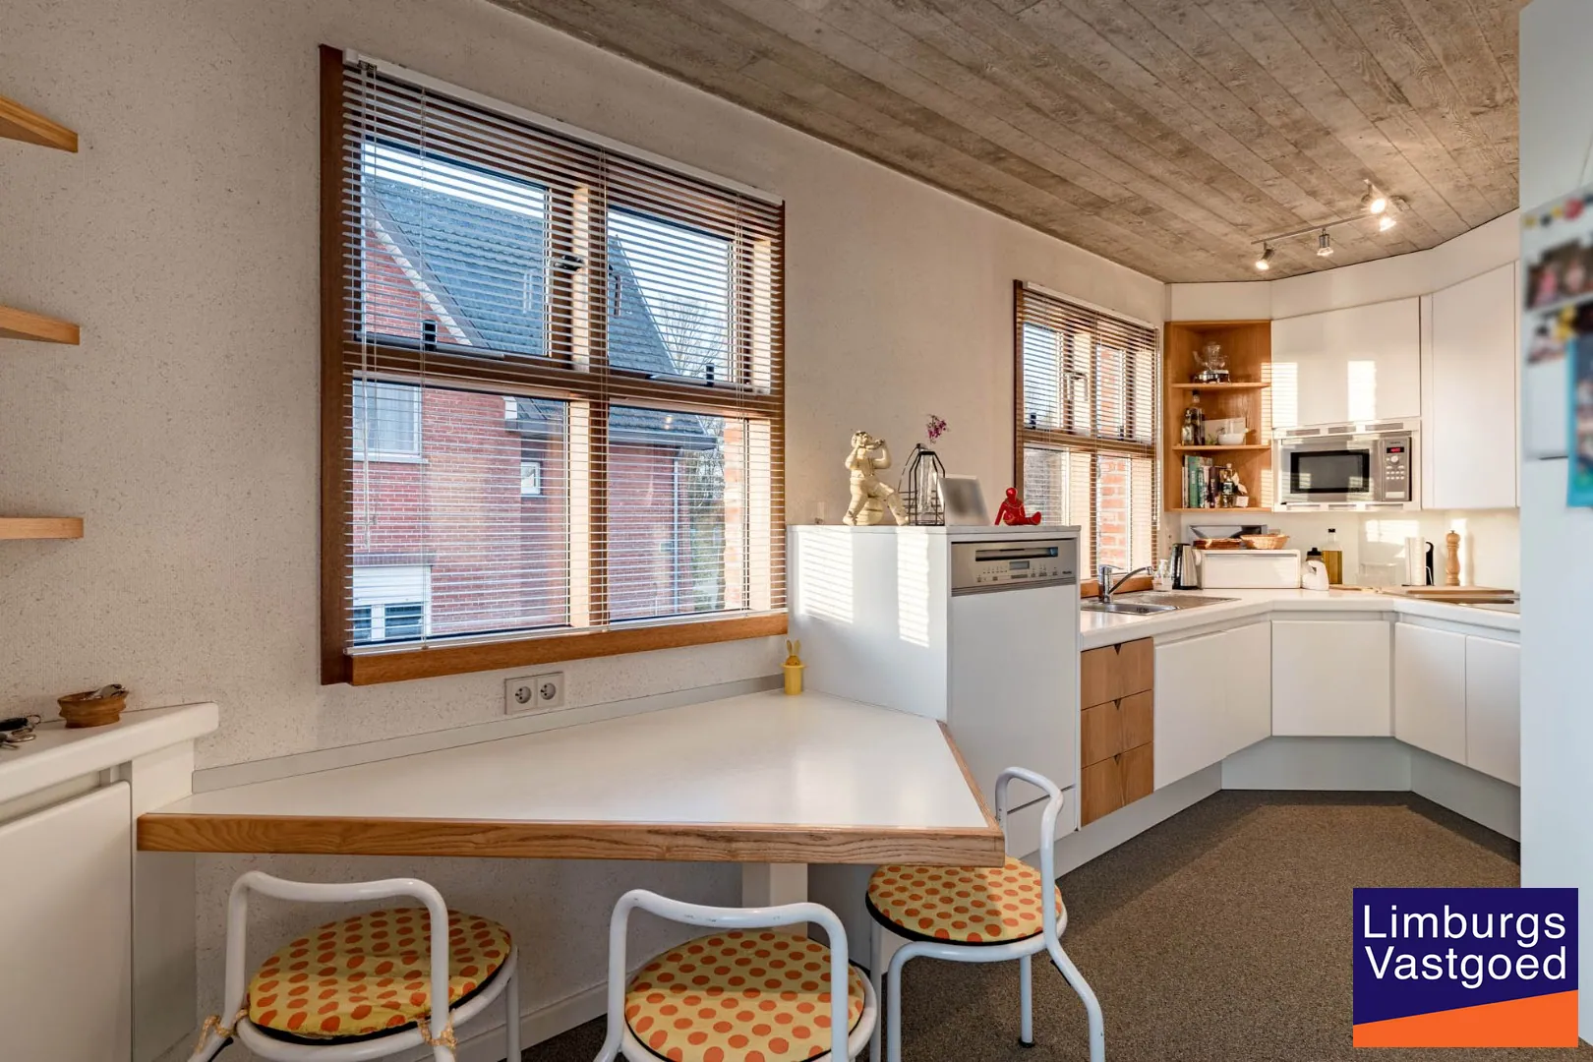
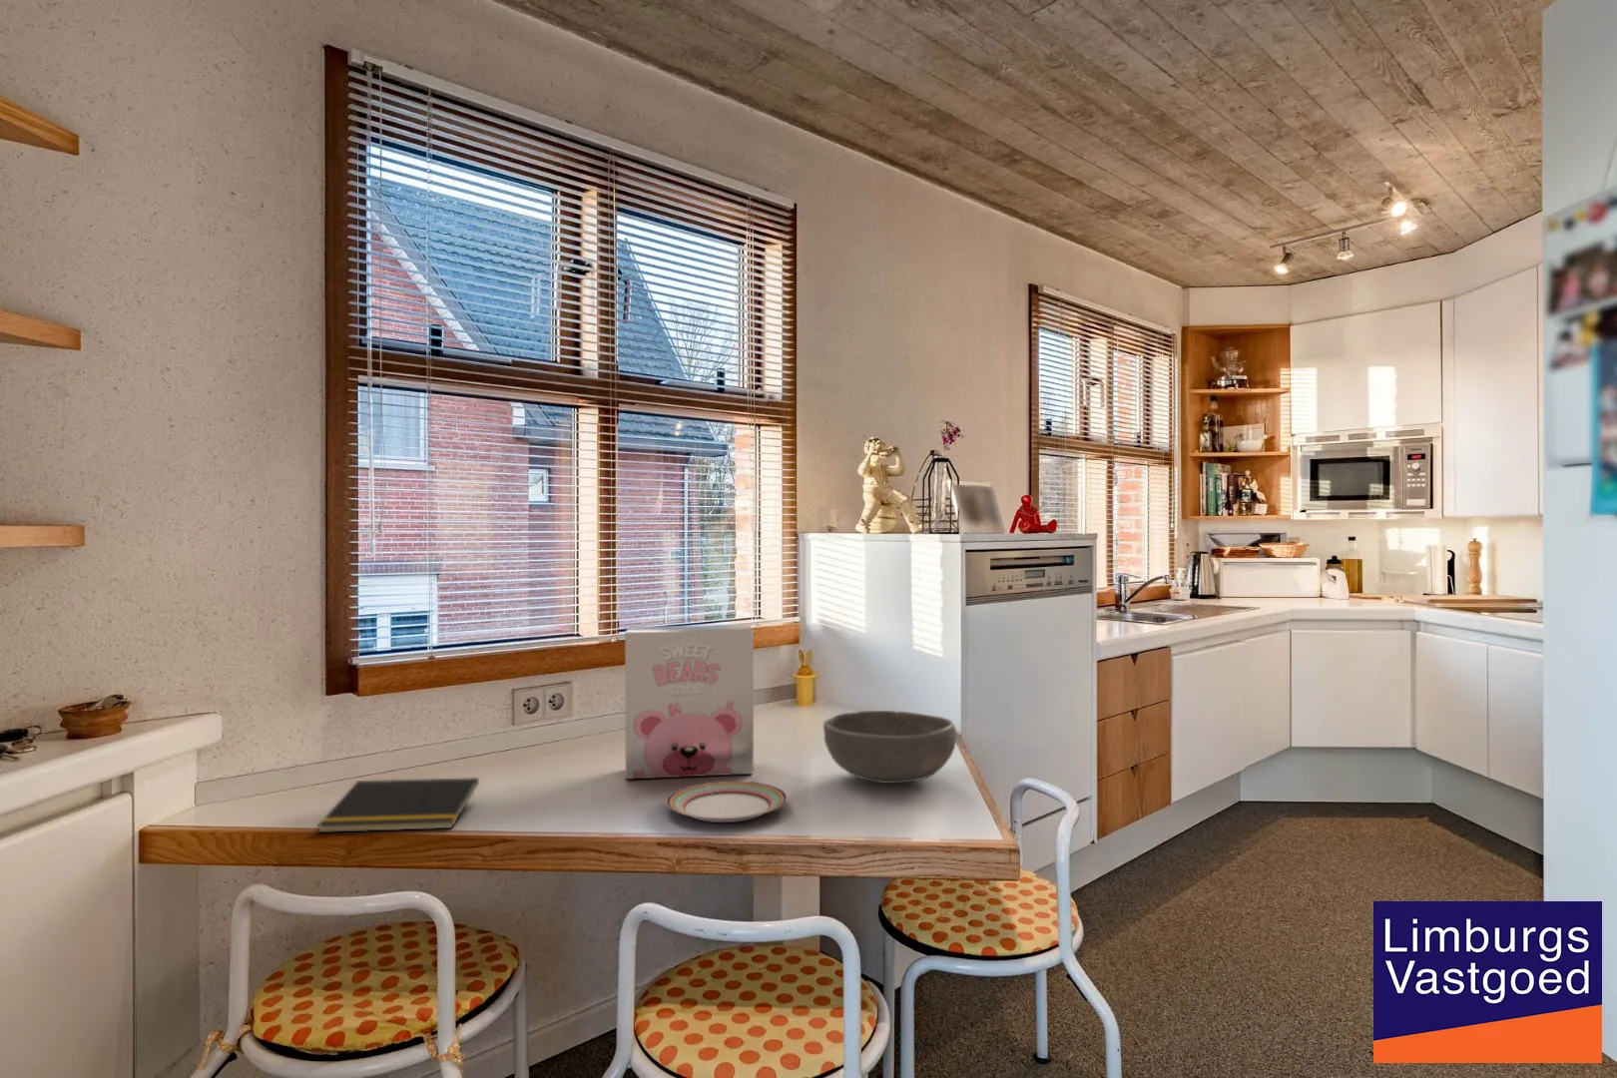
+ bowl (888, 750)
+ cereal box (689, 699)
+ plate (727, 804)
+ notepad (402, 804)
